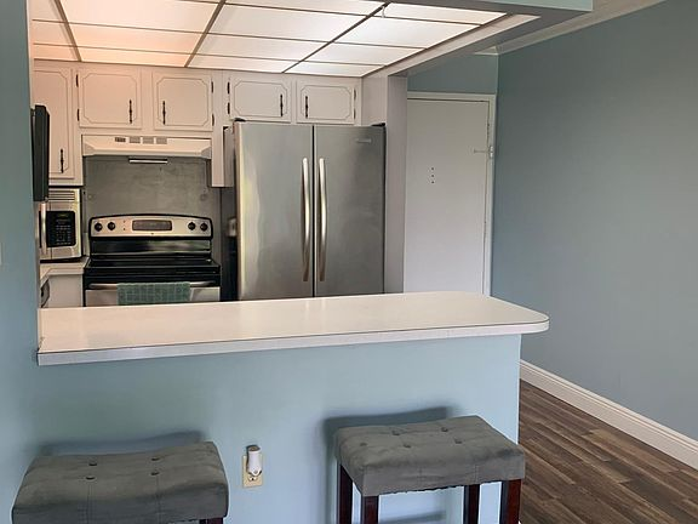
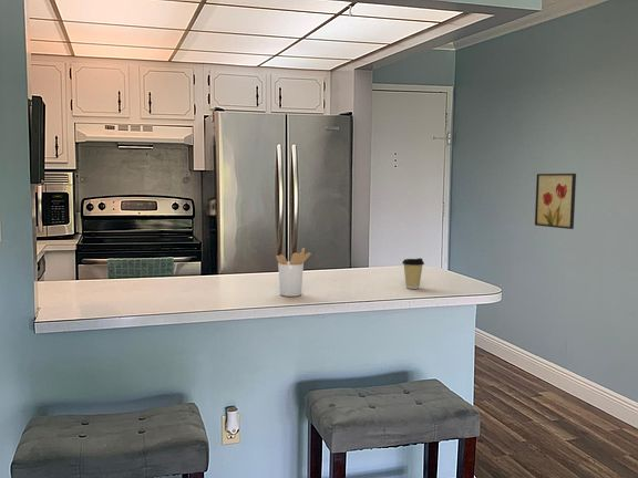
+ wall art (555, 200)
+ utensil holder (294, 271)
+ coffee cup (412, 272)
